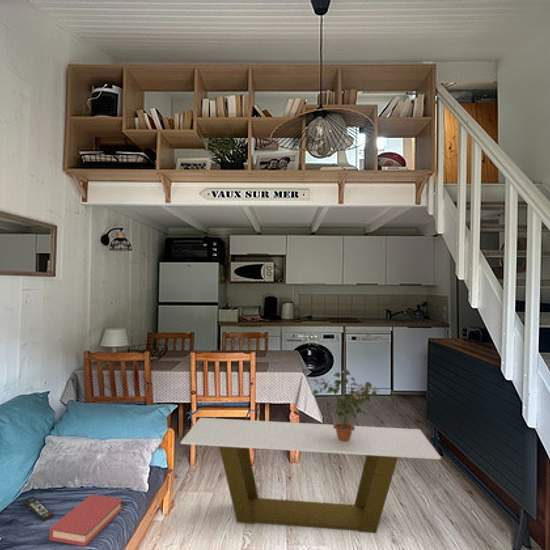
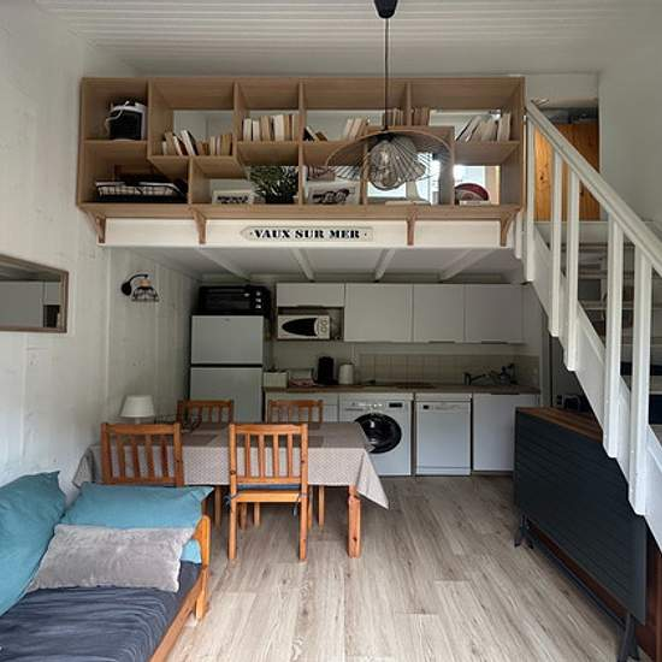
- coffee table (308, 451)
- remote control (37, 508)
- potted plant (344, 404)
- book (88, 518)
